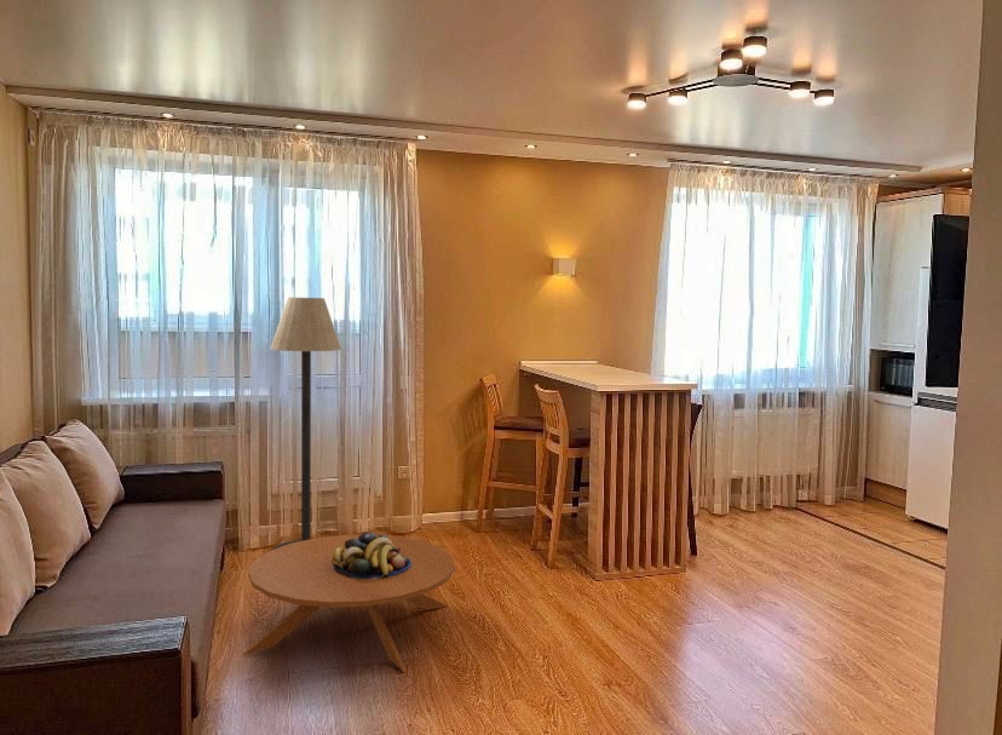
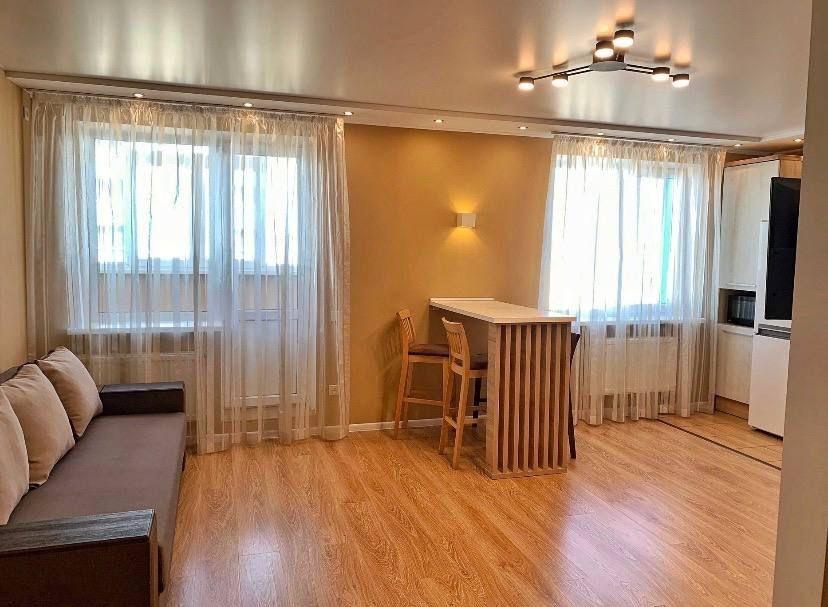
- coffee table (353, 596)
- fruit bowl (373, 551)
- floor lamp (305, 426)
